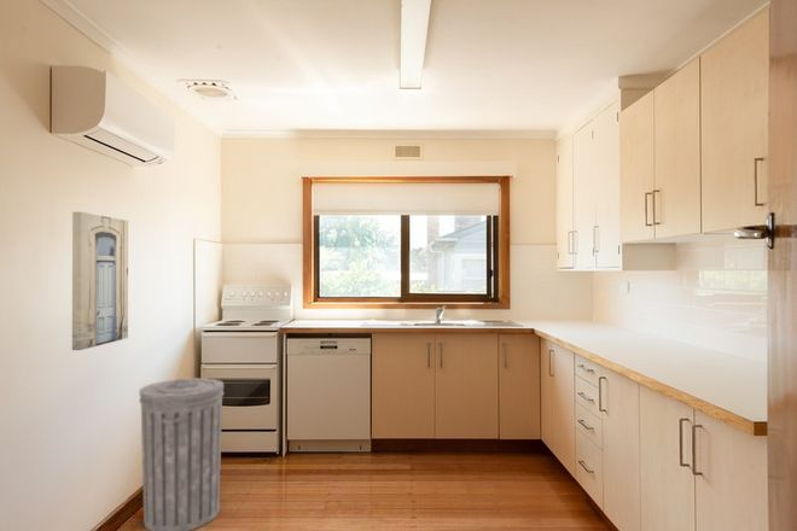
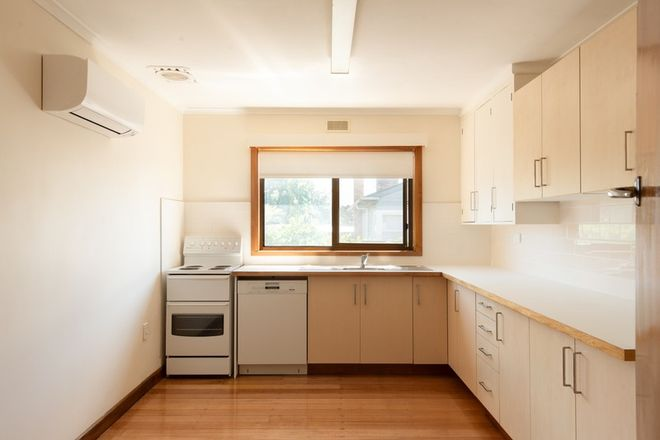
- trash can (182, 447)
- wall art (101, 280)
